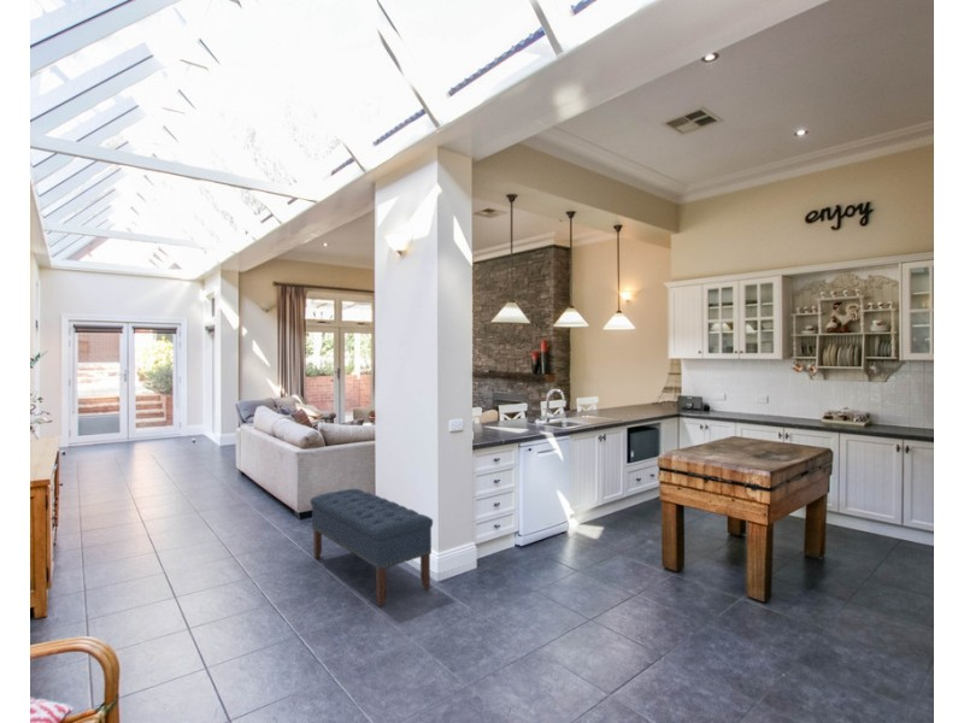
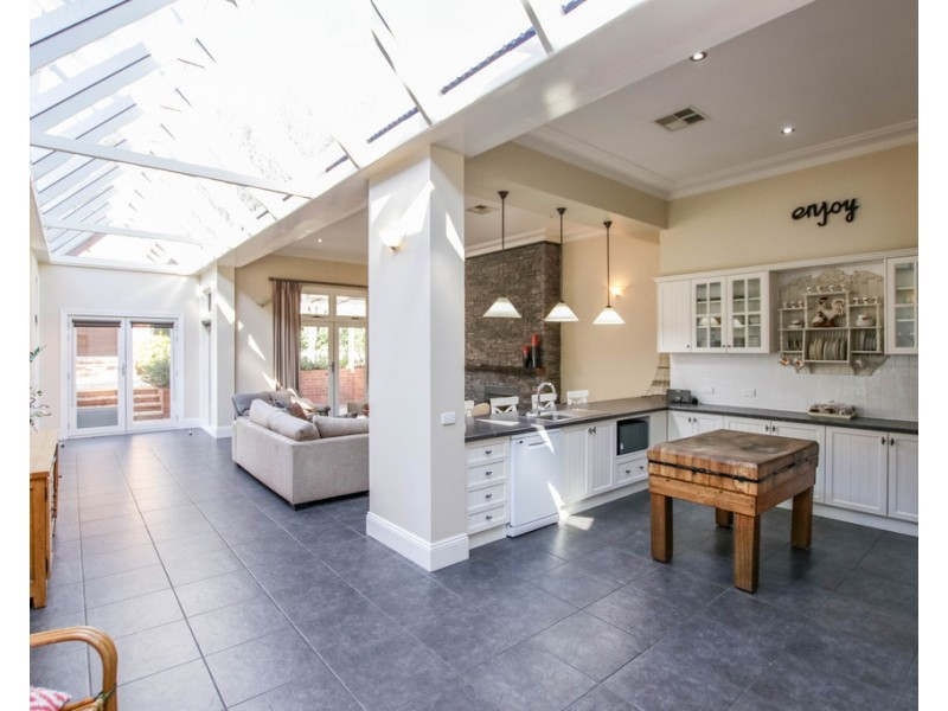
- bench (366, 537)
